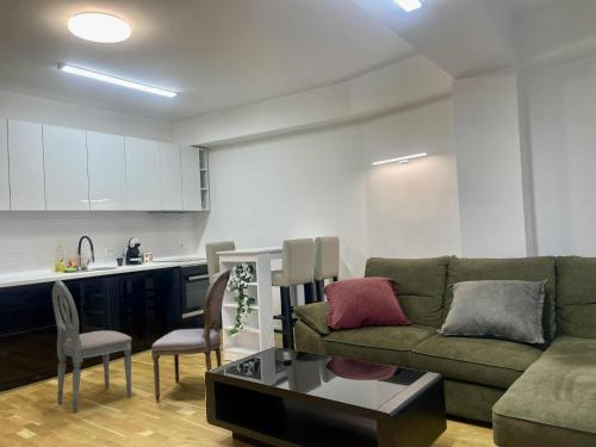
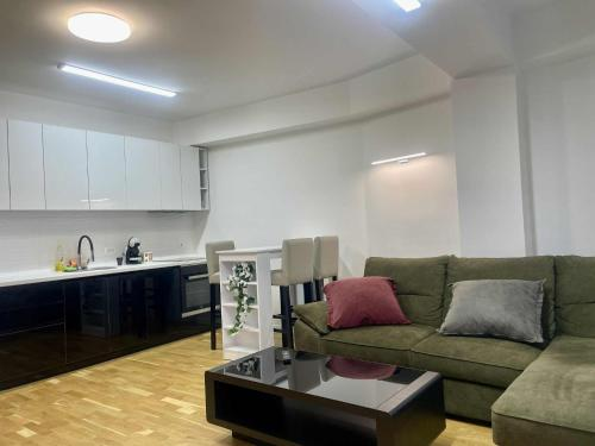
- dining chair (91, 337)
- dining chair (190, 330)
